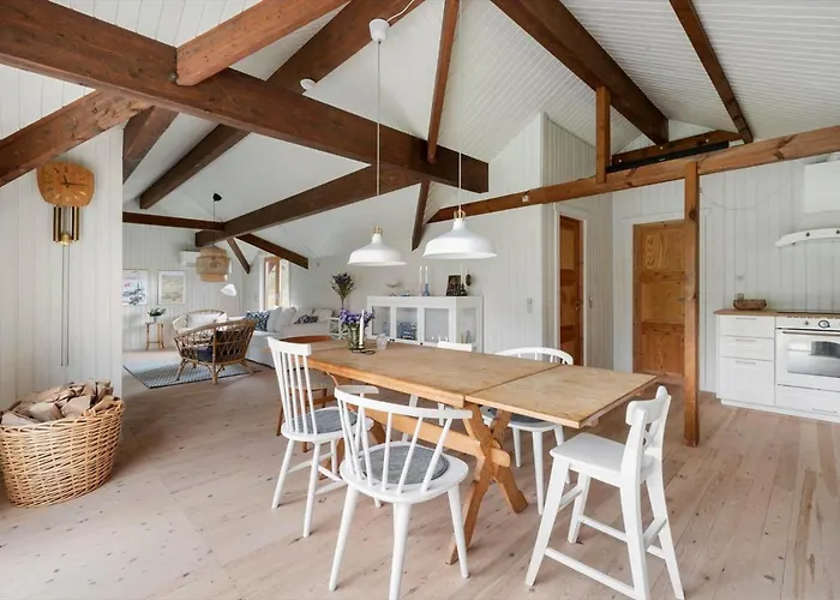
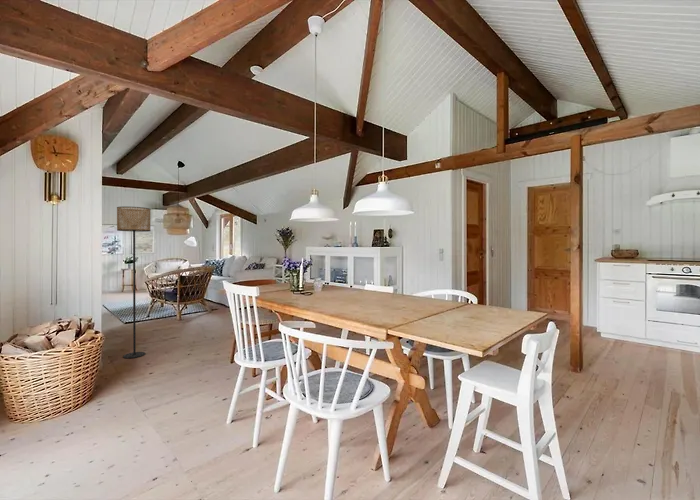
+ floor lamp (134, 281)
